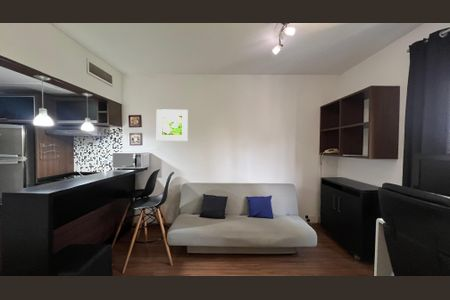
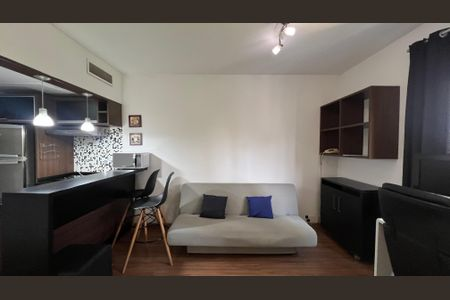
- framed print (172, 125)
